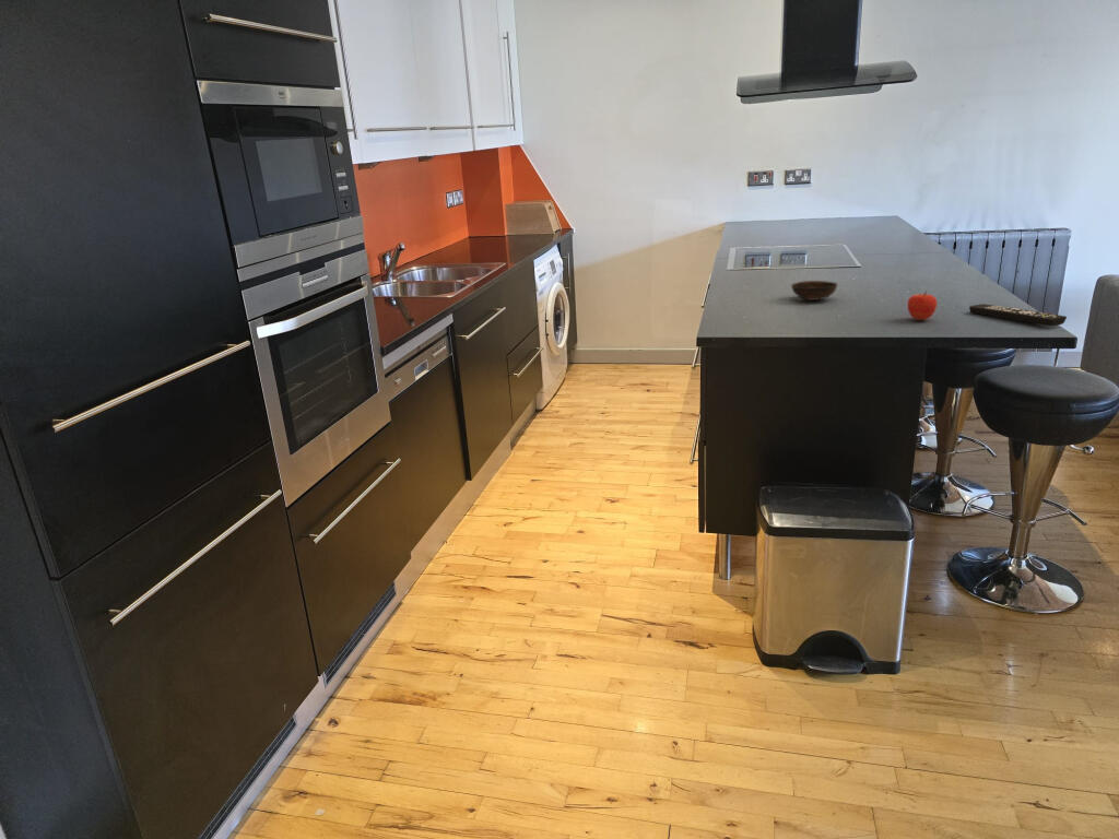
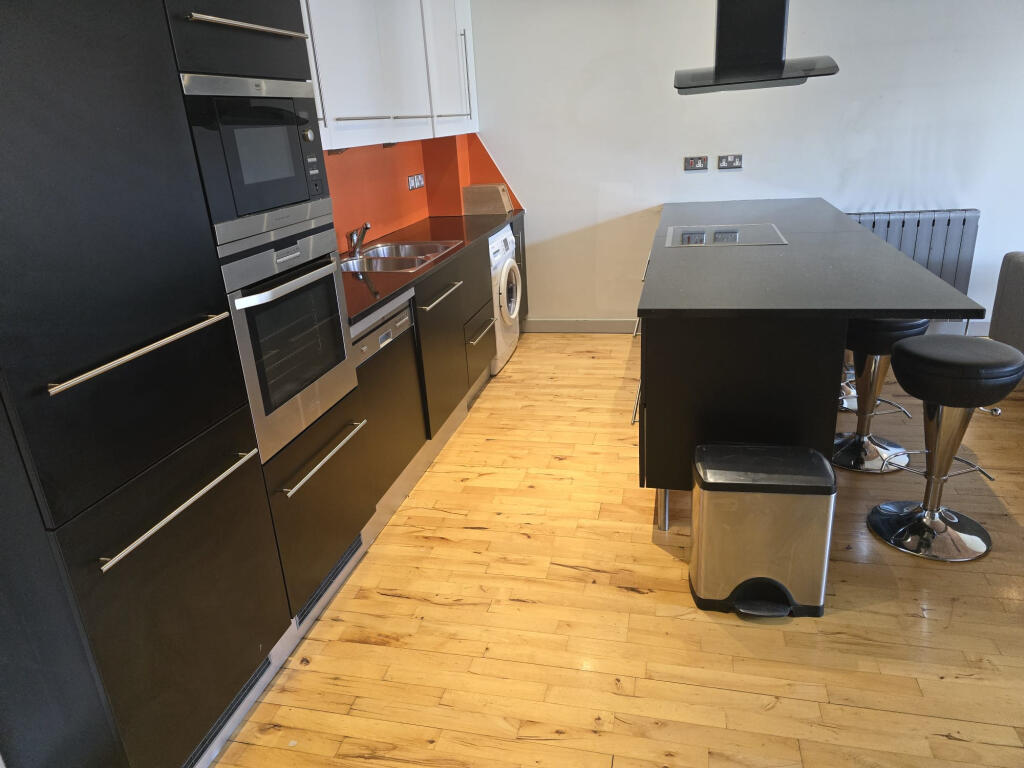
- bowl (813, 292)
- remote control (1015, 314)
- fruit (921, 305)
